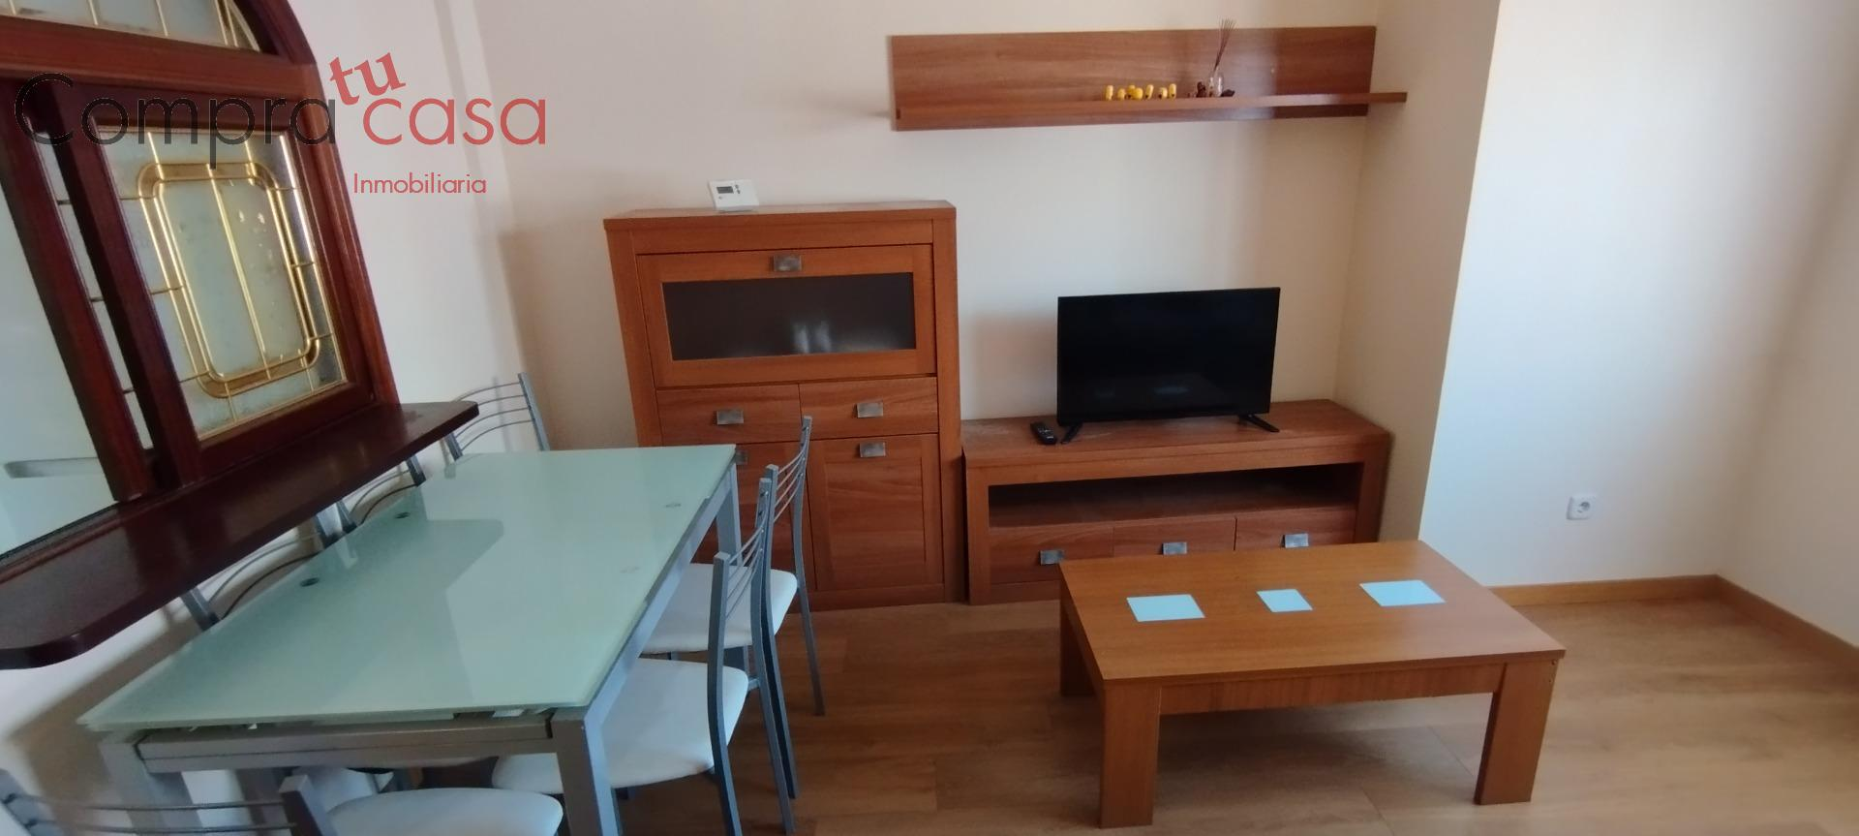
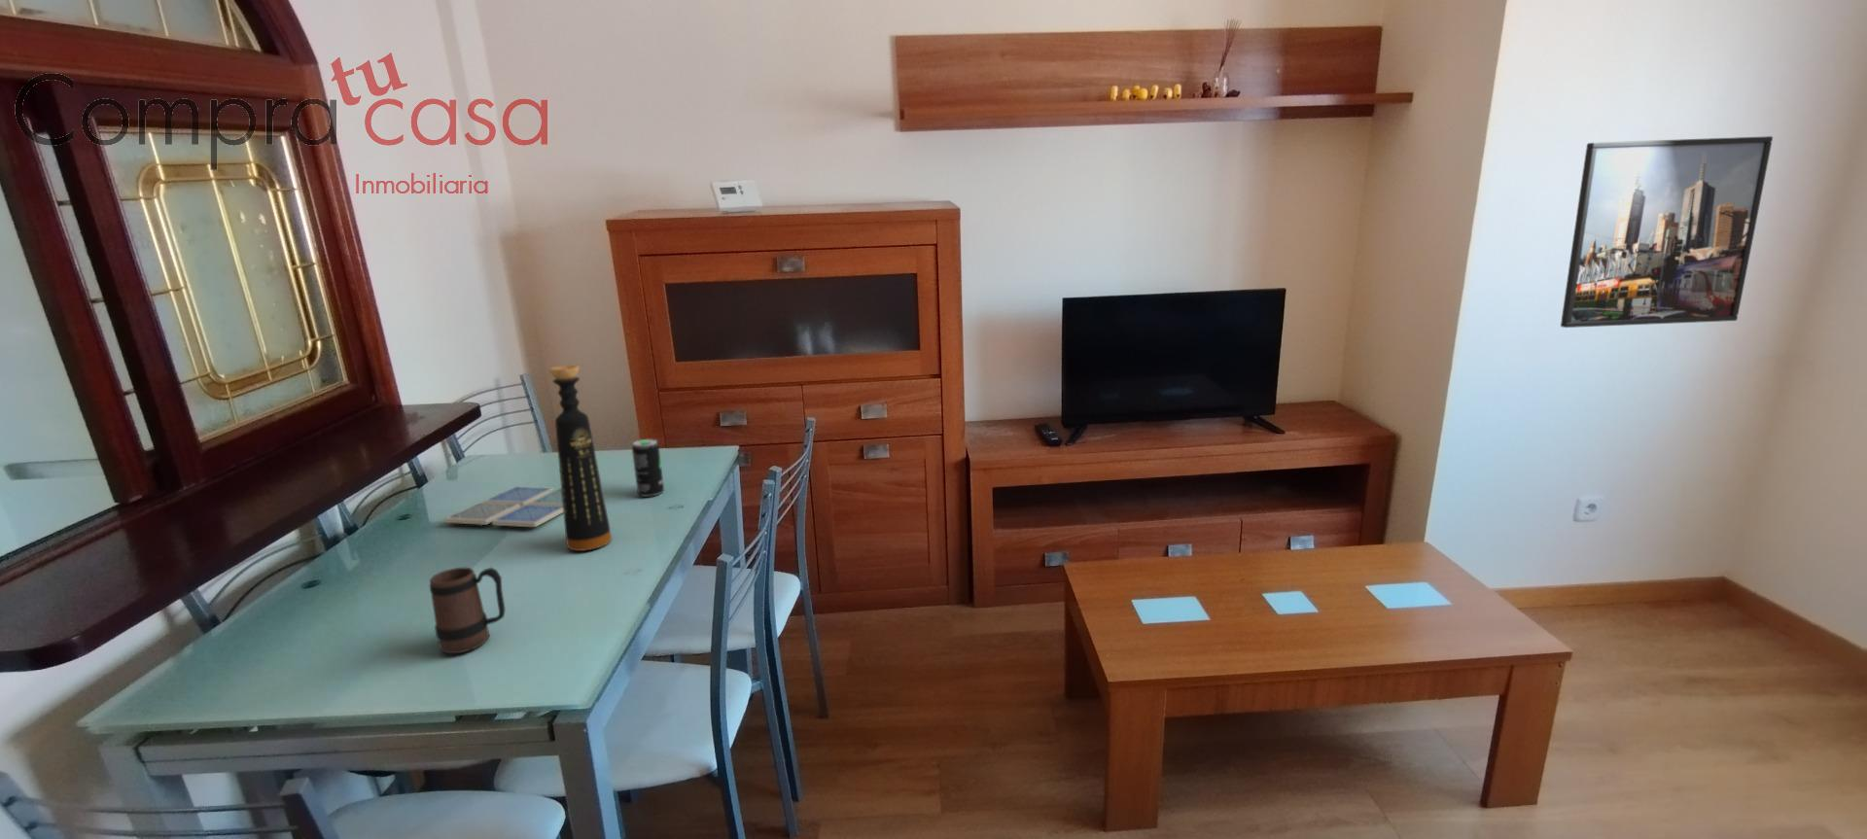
+ beverage can (648, 467)
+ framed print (1663, 233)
+ drink coaster (524, 505)
+ mug (469, 607)
+ bottle (576, 457)
